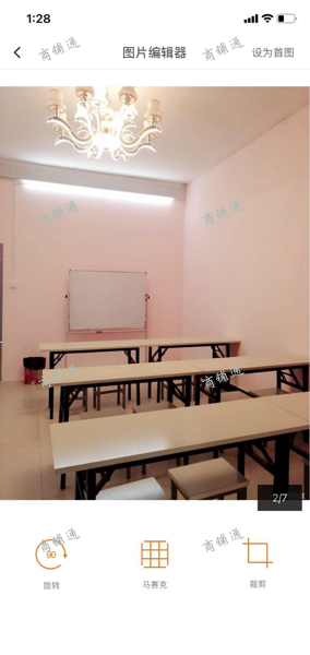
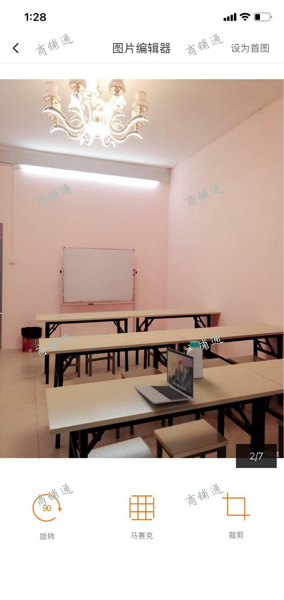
+ bottle (194, 359)
+ laptop (167, 373)
